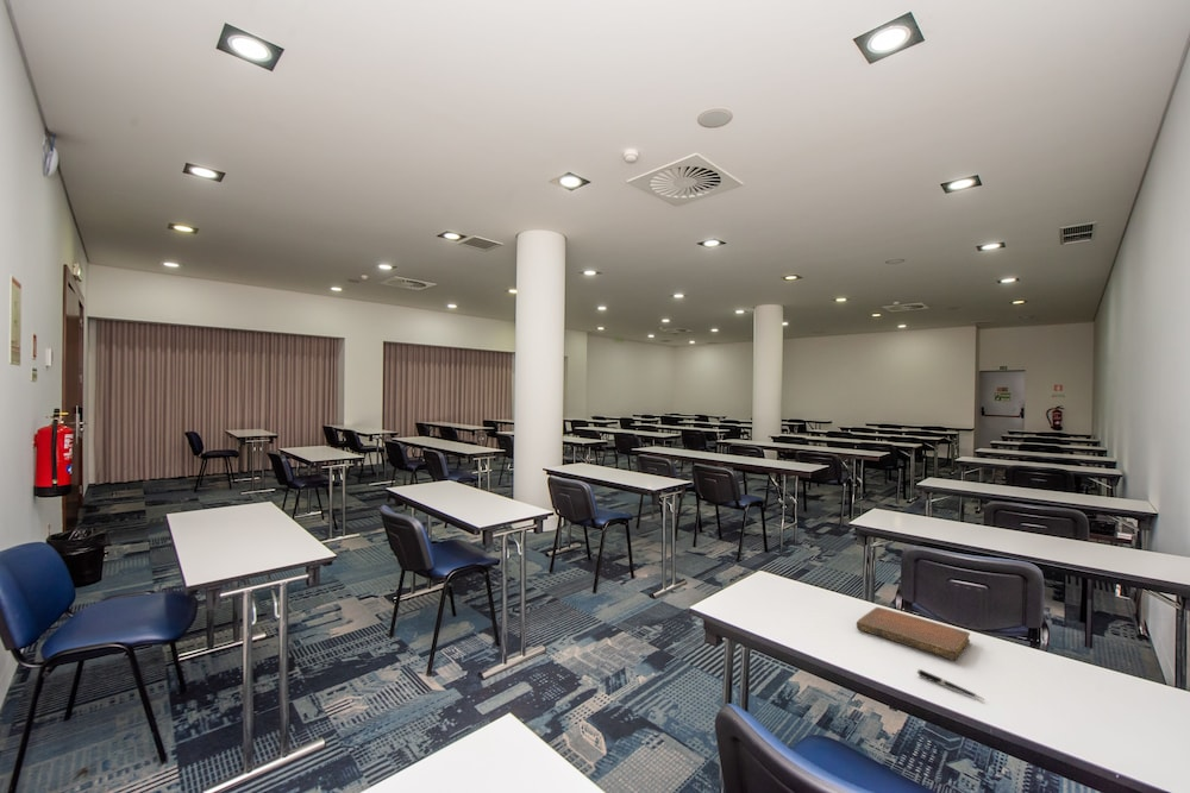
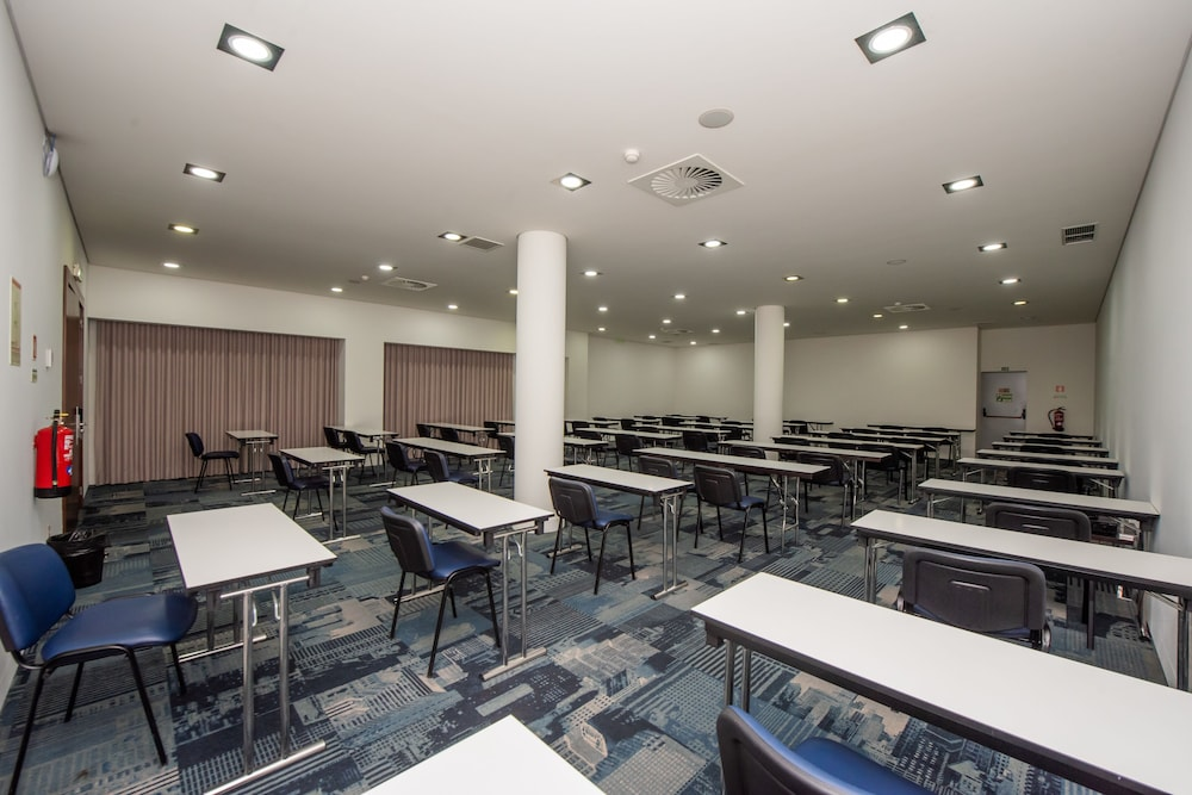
- pen (950, 684)
- notebook (912, 630)
